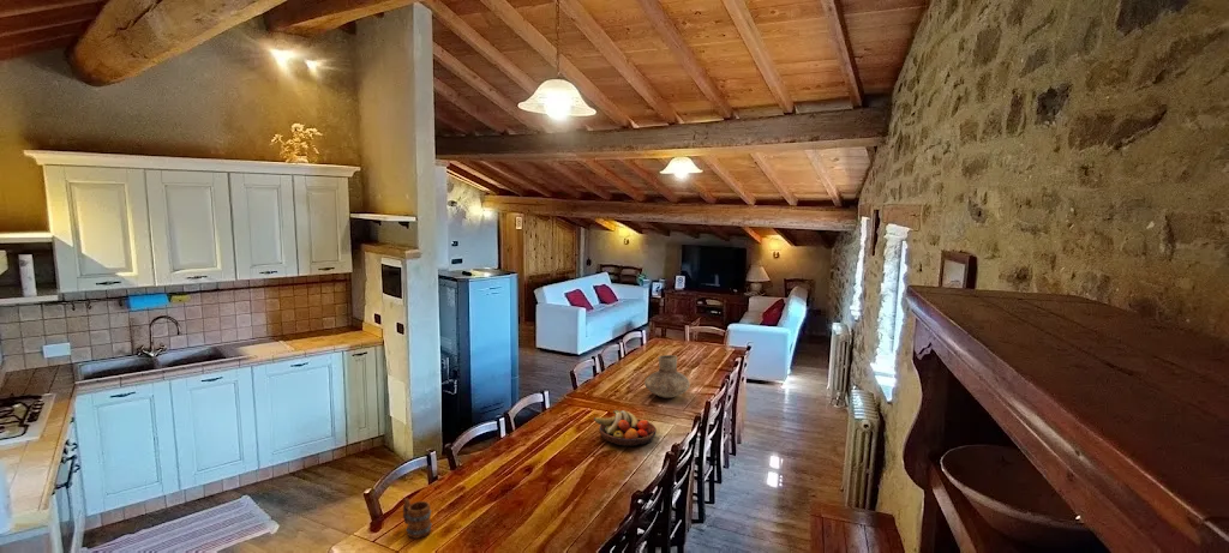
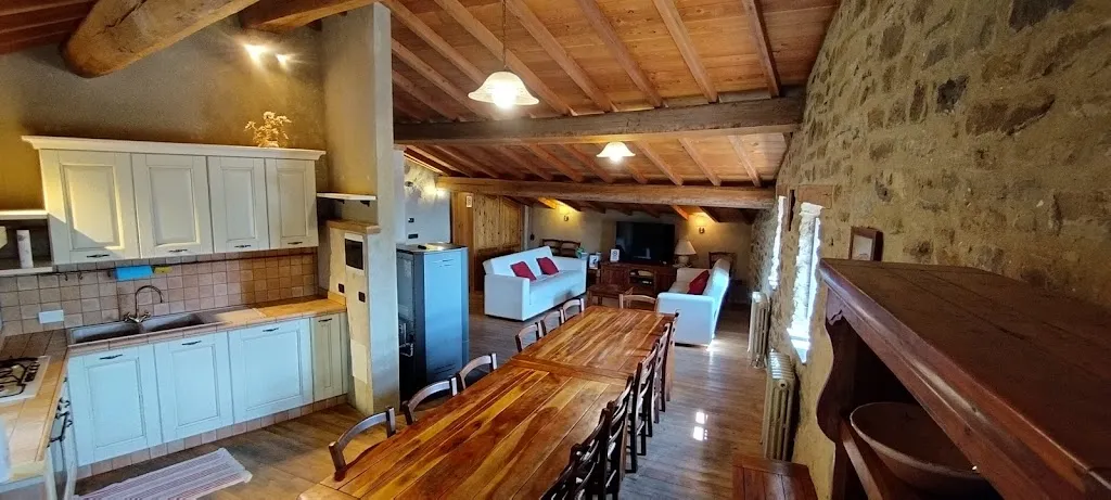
- fruit bowl (627, 425)
- vase (666, 375)
- mug (415, 516)
